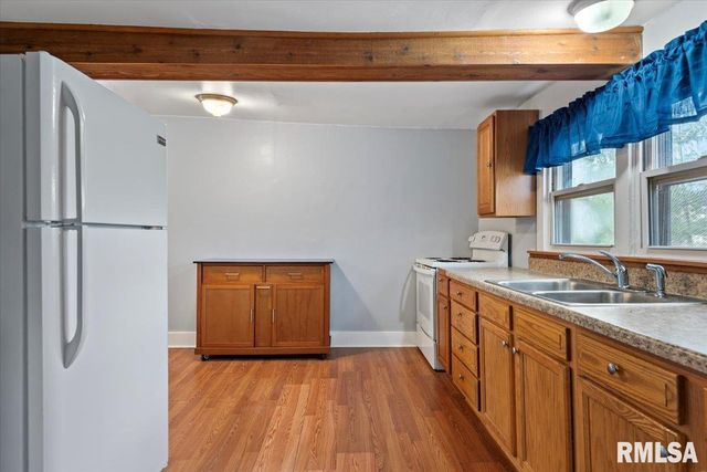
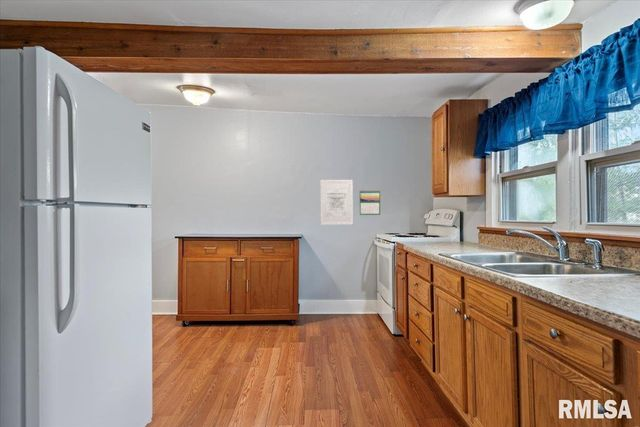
+ calendar (369, 202)
+ wall art (336, 202)
